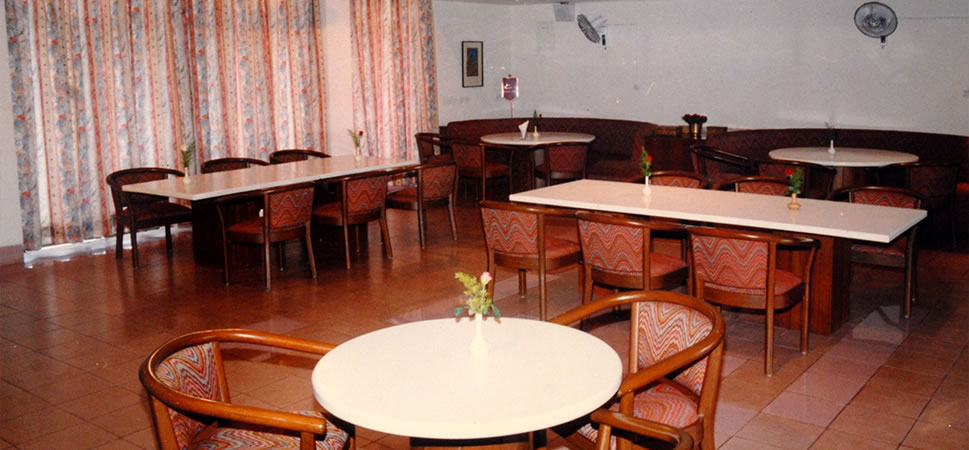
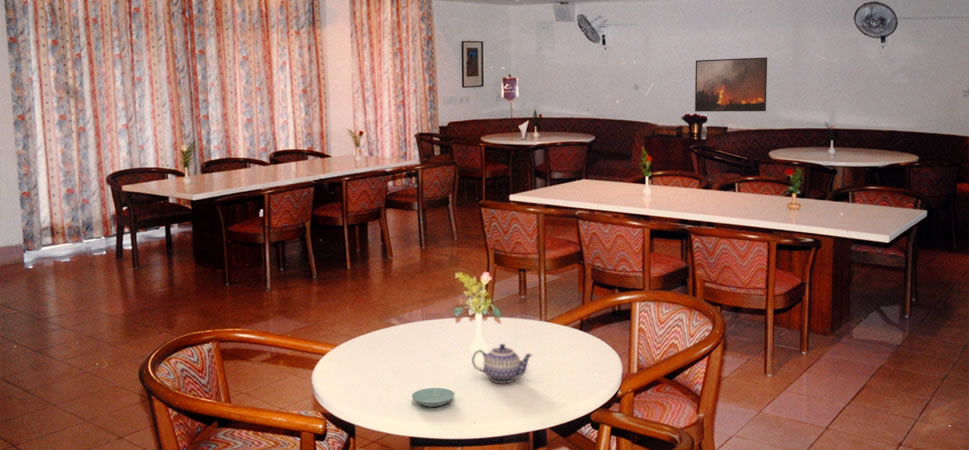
+ saucer (433, 398)
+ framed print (730, 85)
+ teapot (502, 361)
